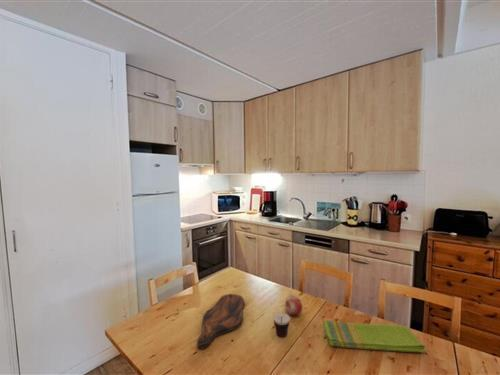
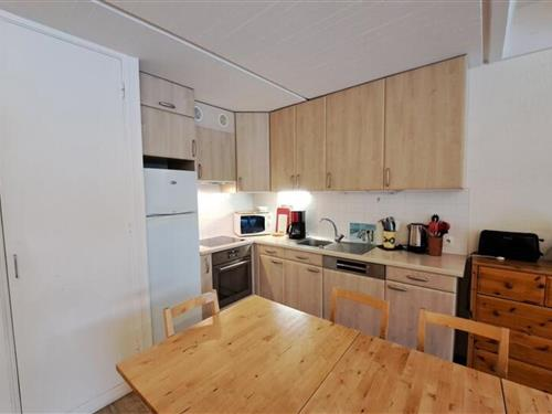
- cup (281, 324)
- cutting board (223, 317)
- dish towel (369, 333)
- fruit (293, 305)
